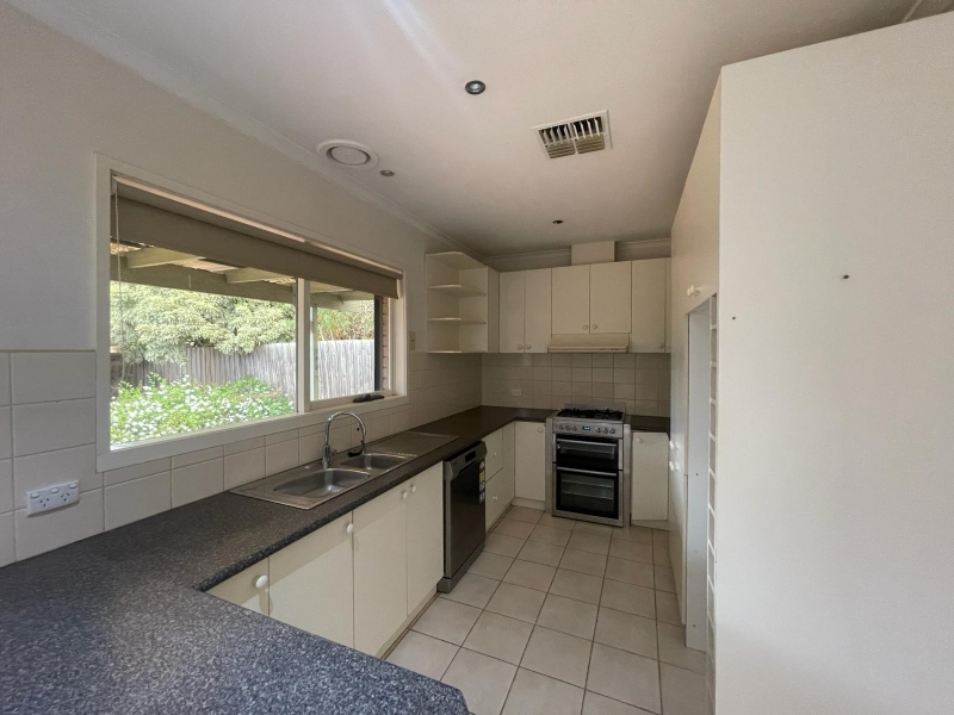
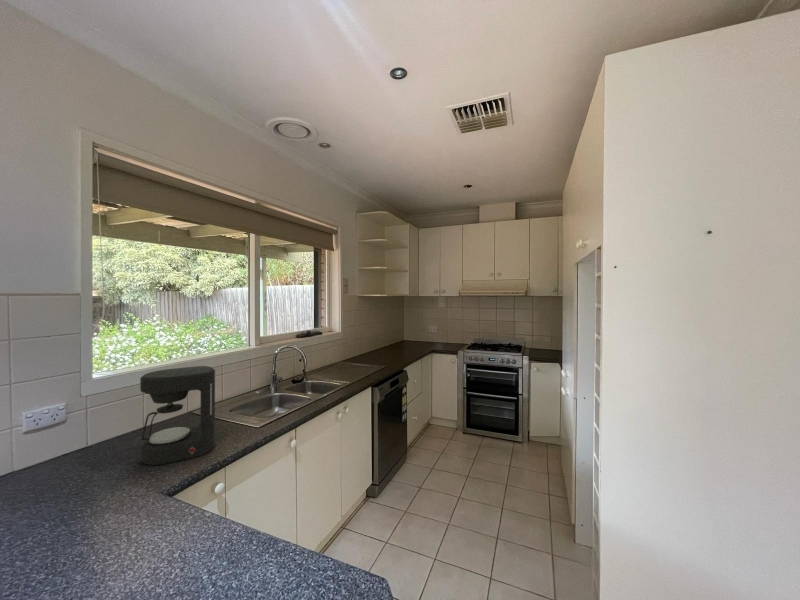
+ coffee maker (178, 410)
